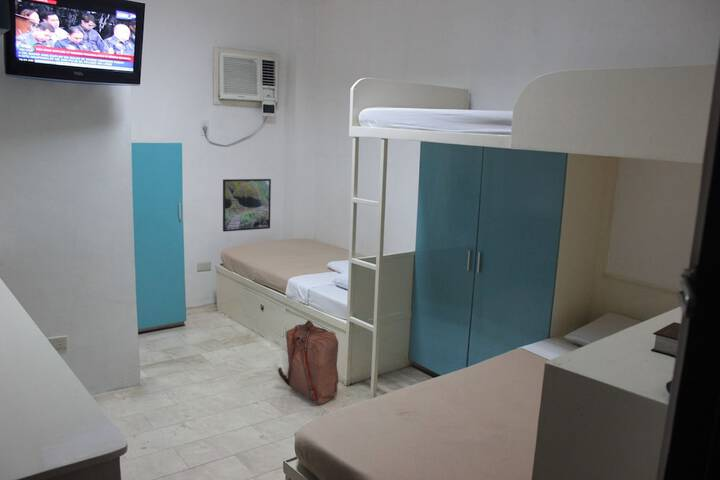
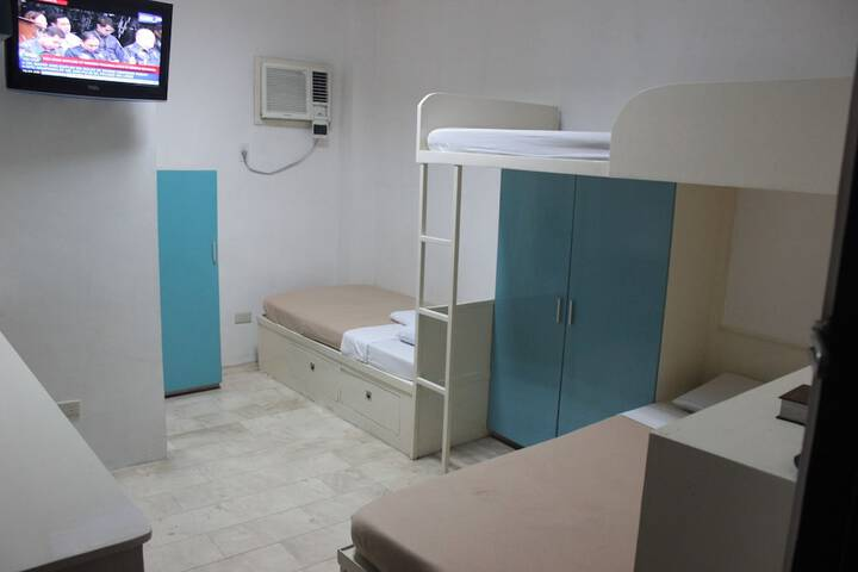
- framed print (247, 204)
- backpack (310, 360)
